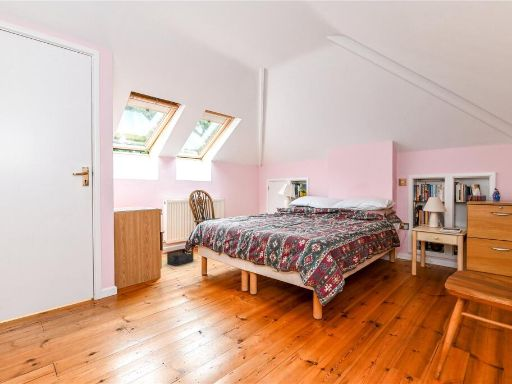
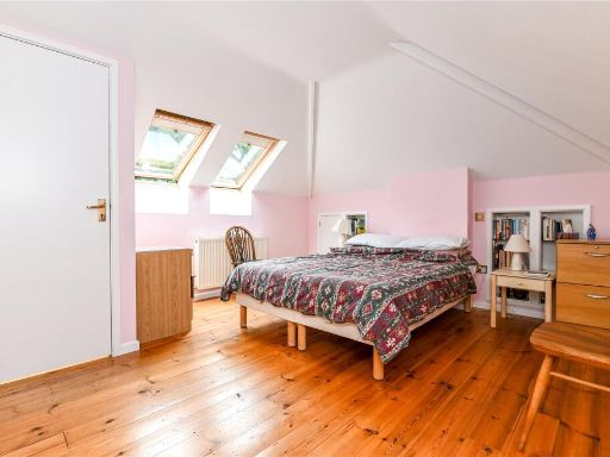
- storage bin (180, 256)
